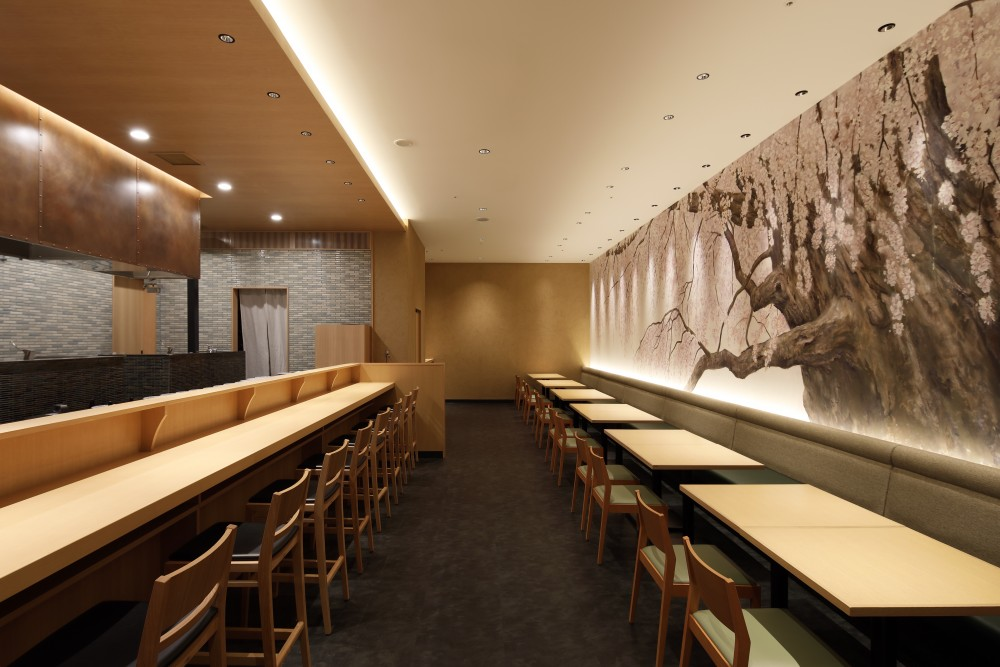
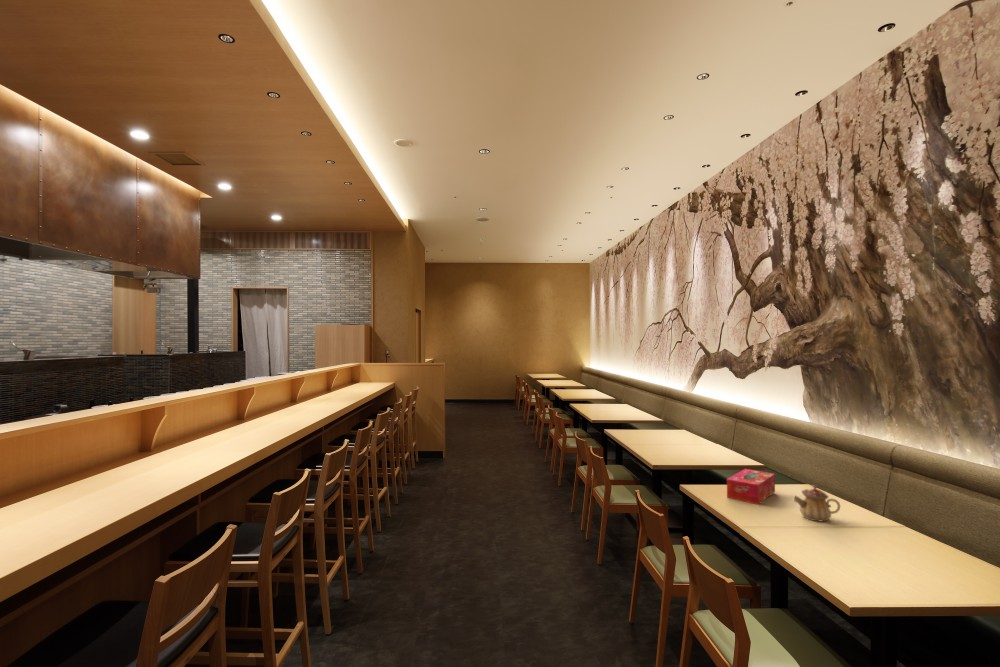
+ tissue box (751, 485)
+ teapot (817, 501)
